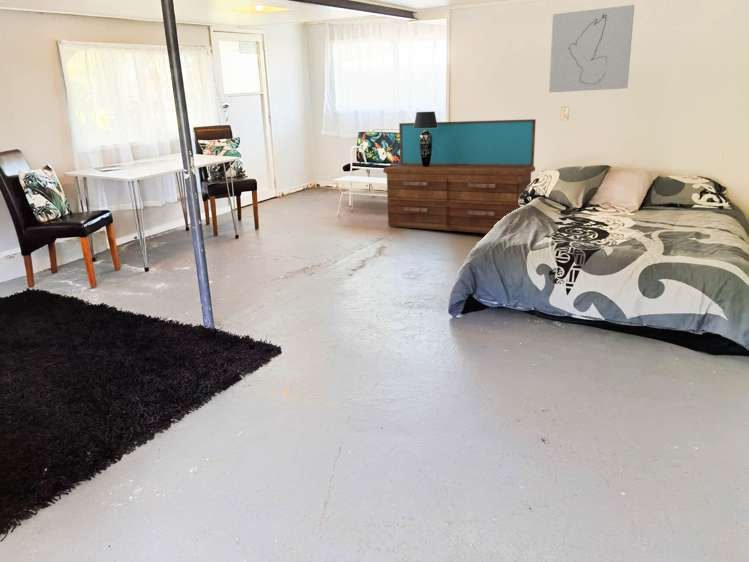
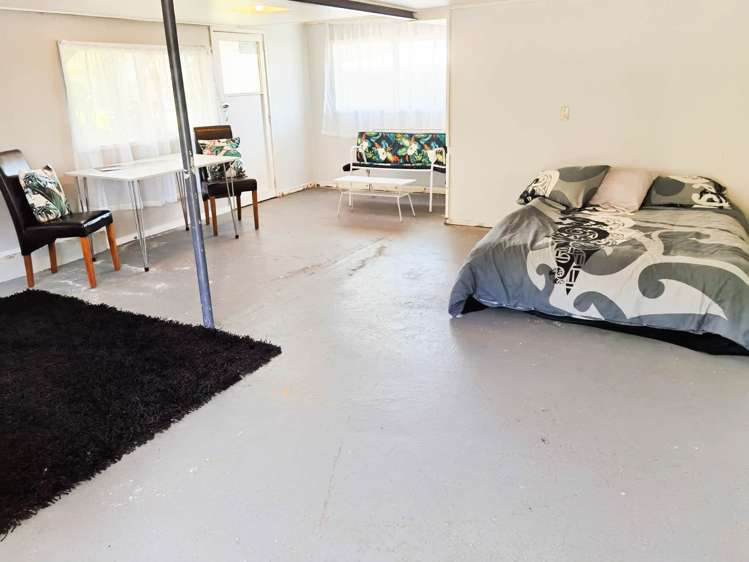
- dresser (455, 177)
- wall art (589, 50)
- table lamp (425, 137)
